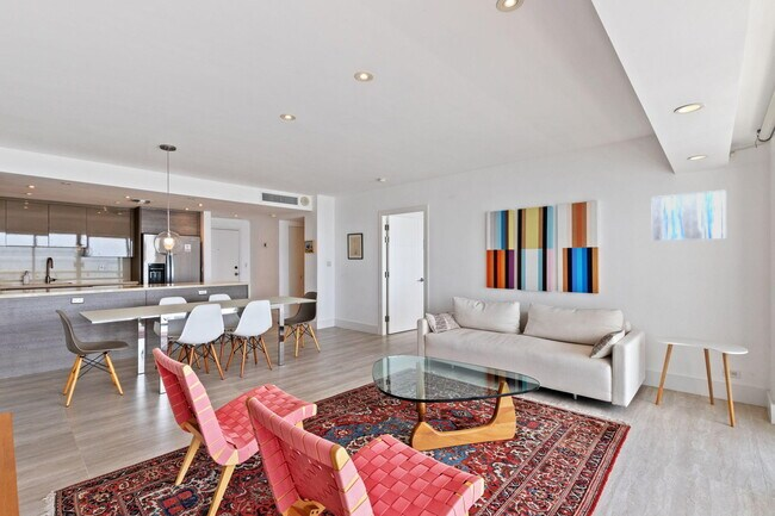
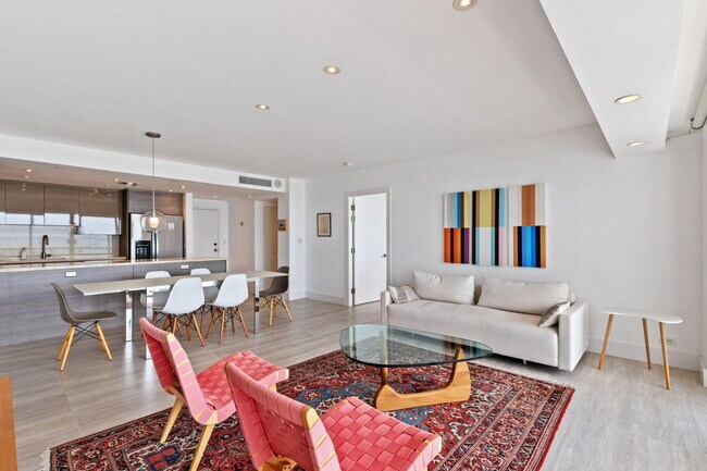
- wall art (687, 217)
